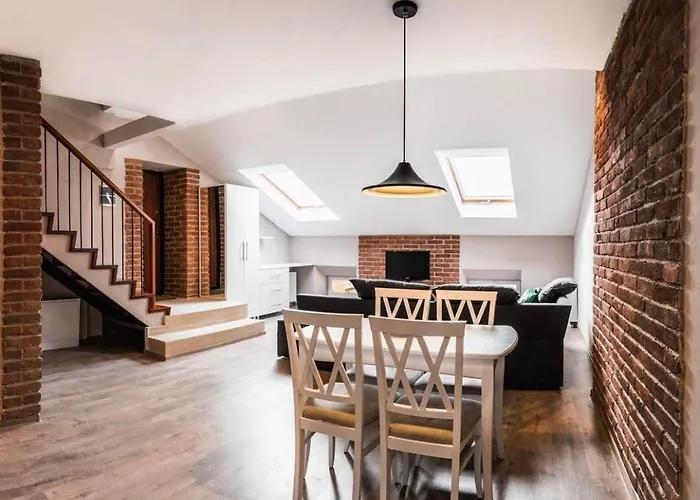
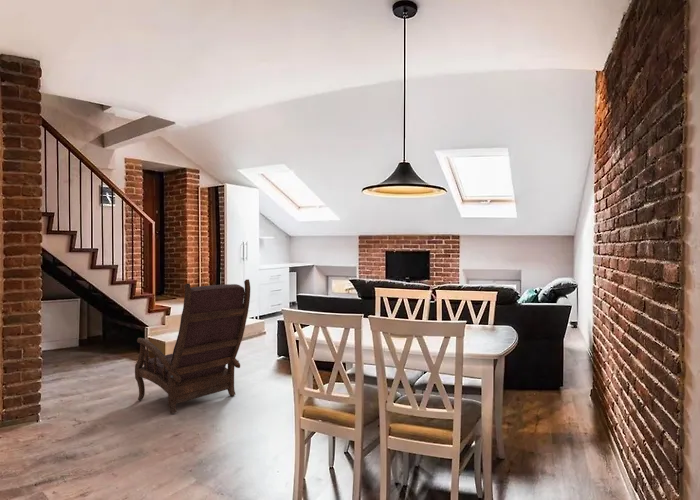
+ armchair (192, 339)
